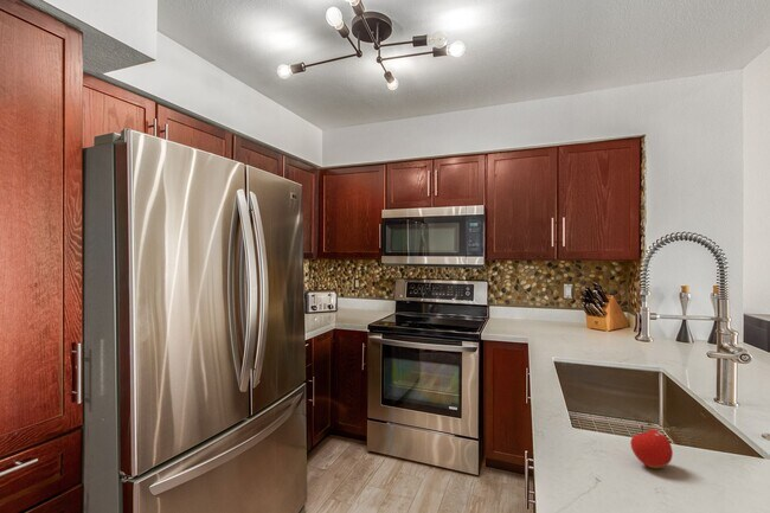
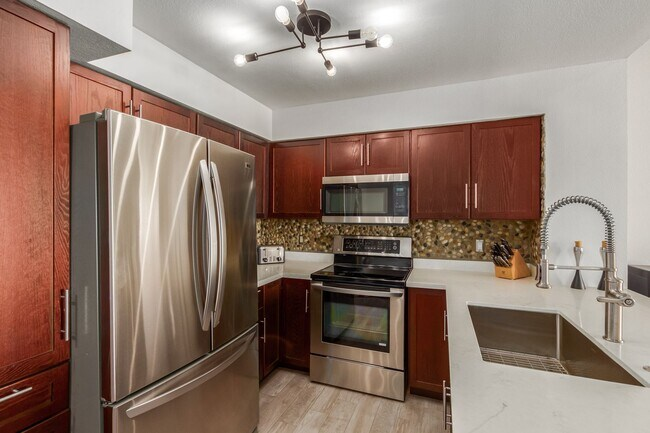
- fruit (650, 447)
